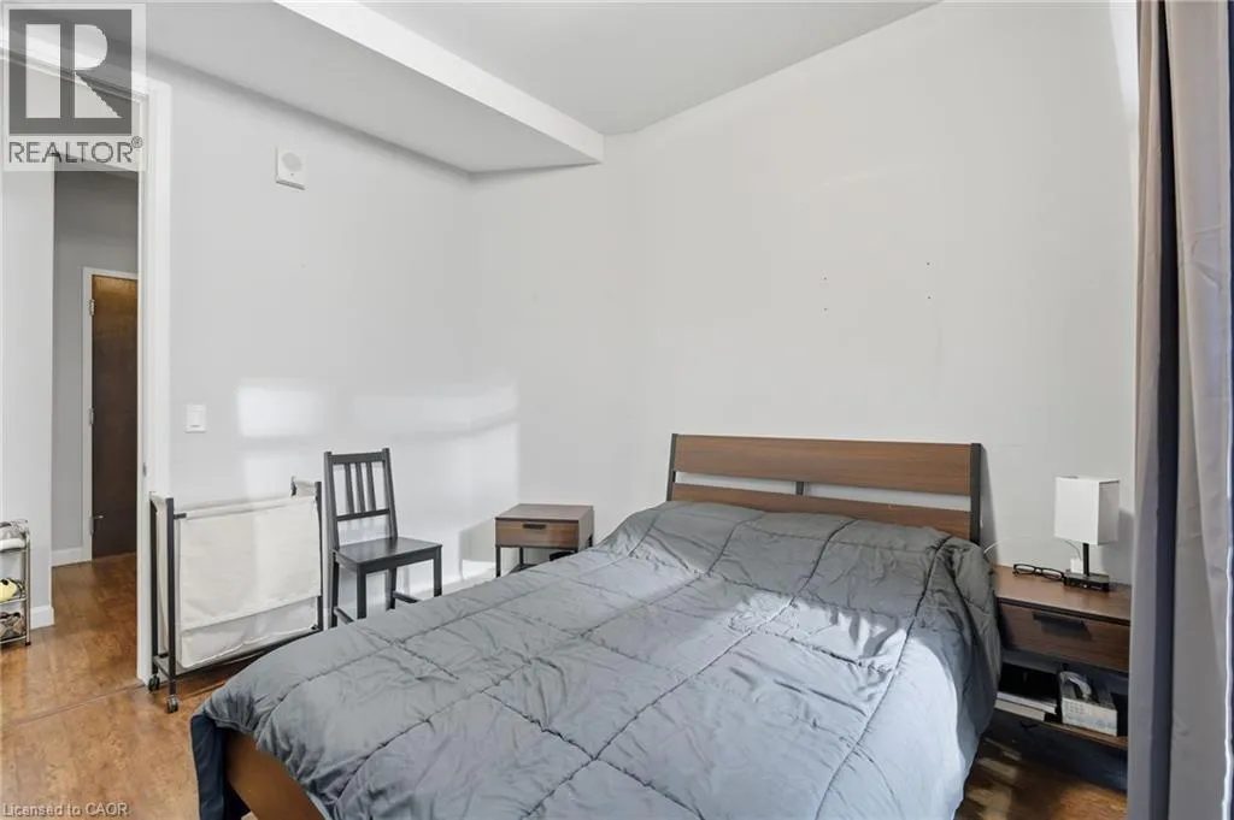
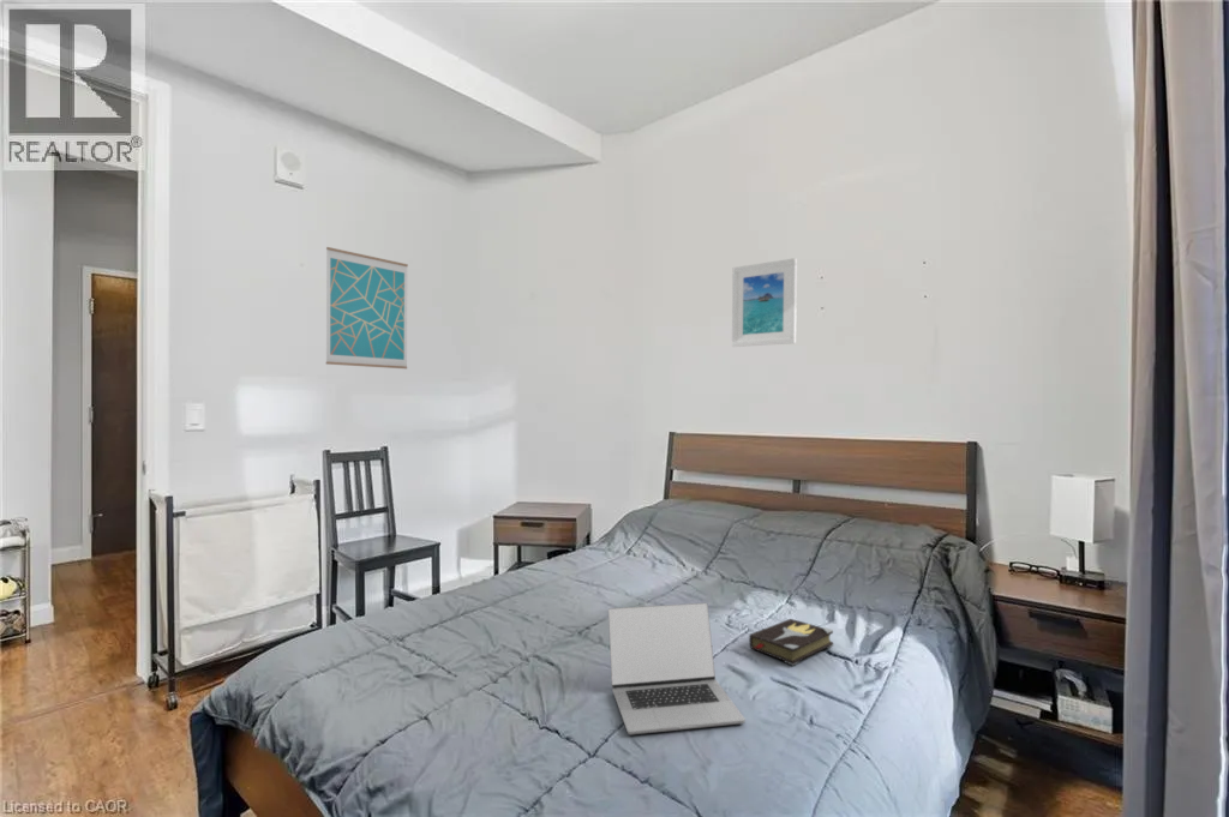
+ wall art (368, 311)
+ hardback book (791, 638)
+ laptop (671, 661)
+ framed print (762, 304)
